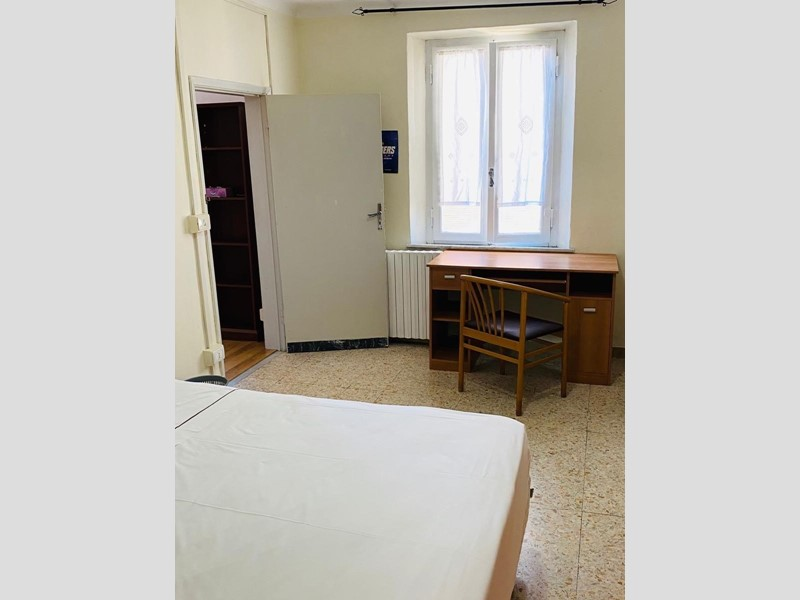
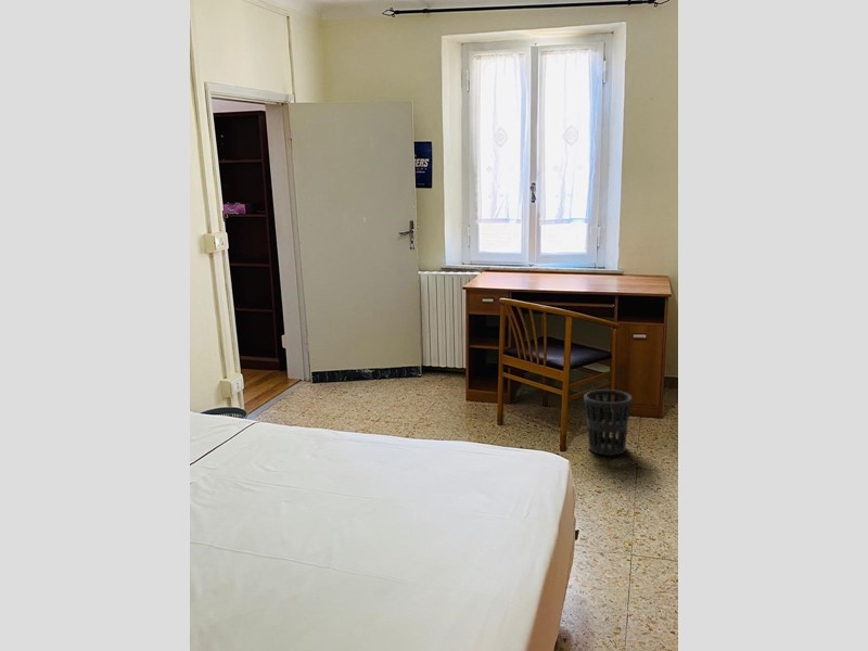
+ wastebasket (607, 422)
